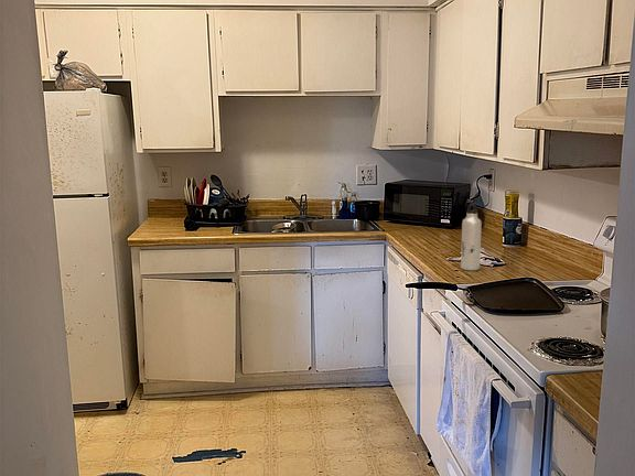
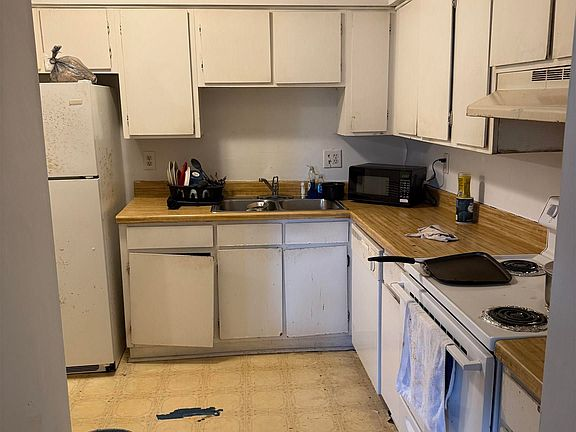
- water bottle (471, 236)
